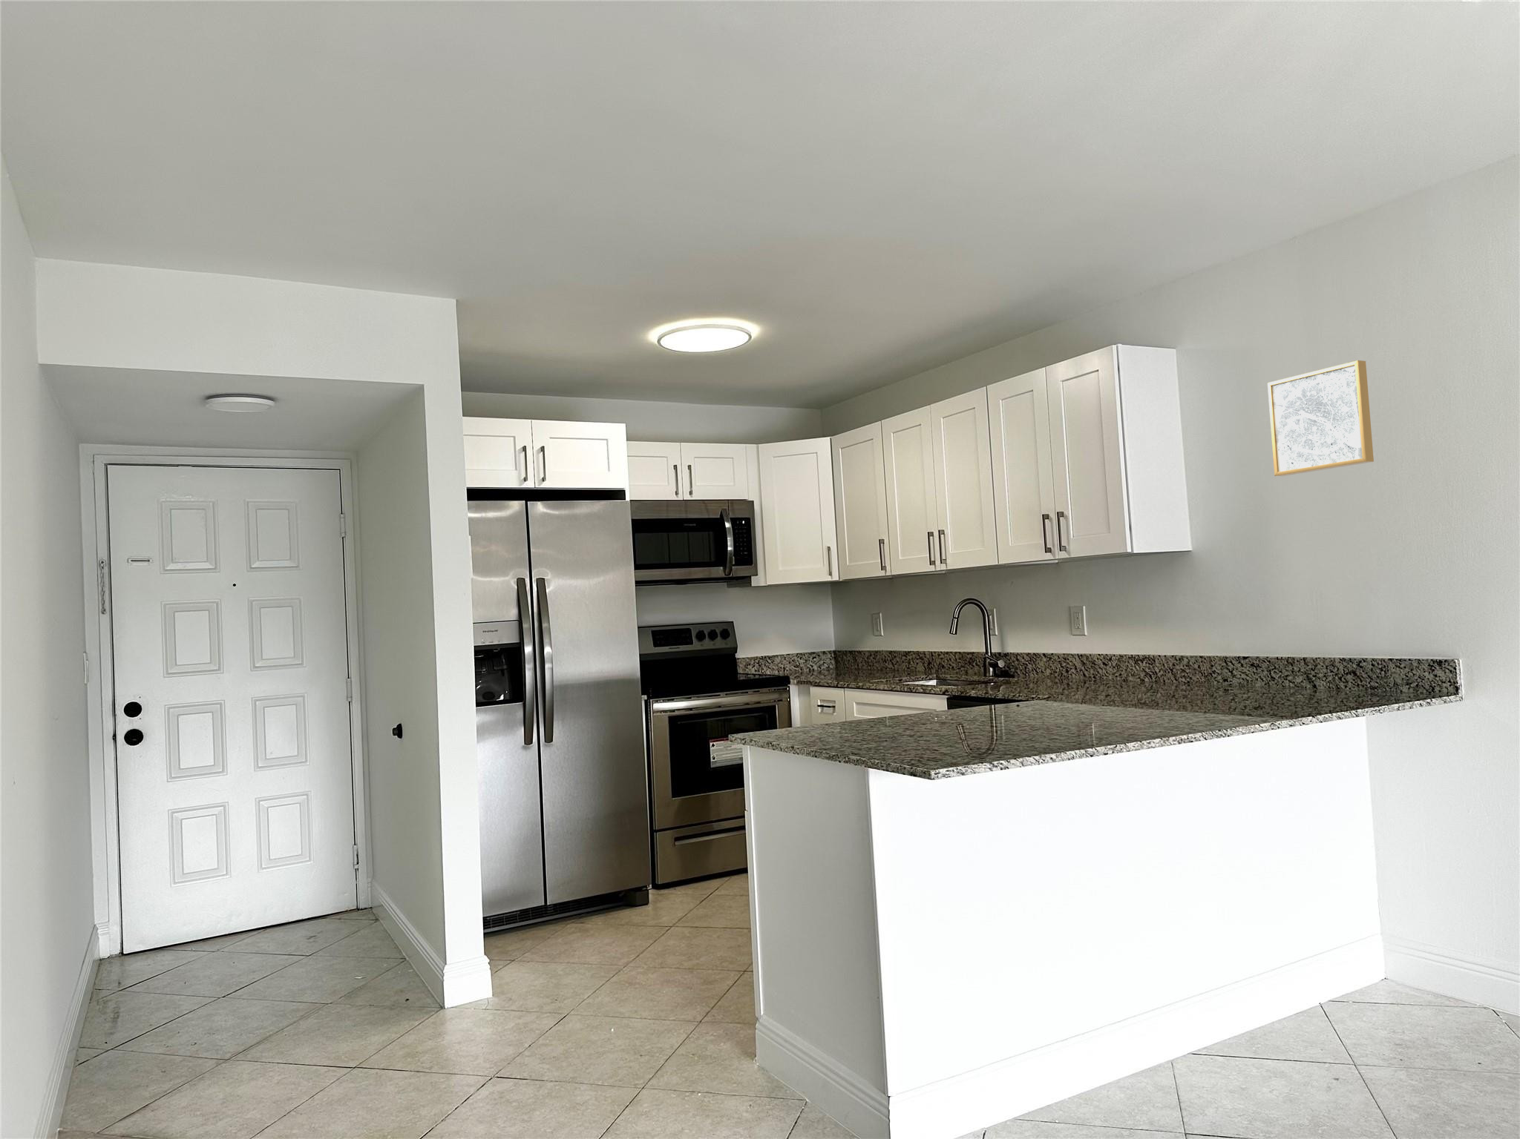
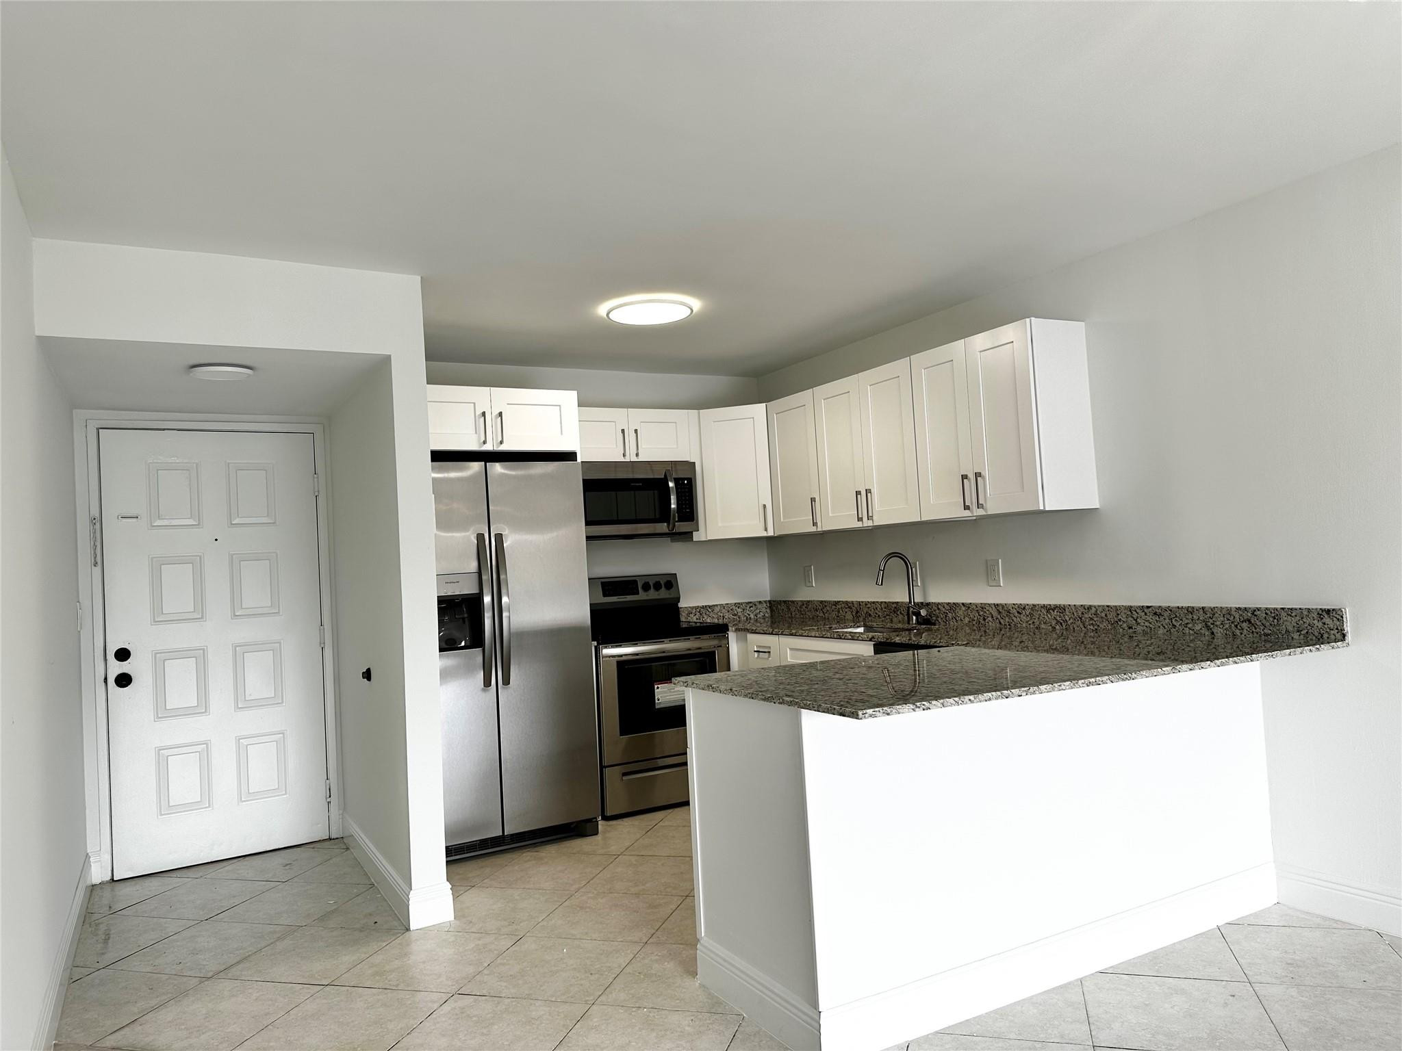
- wall art (1318, 420)
